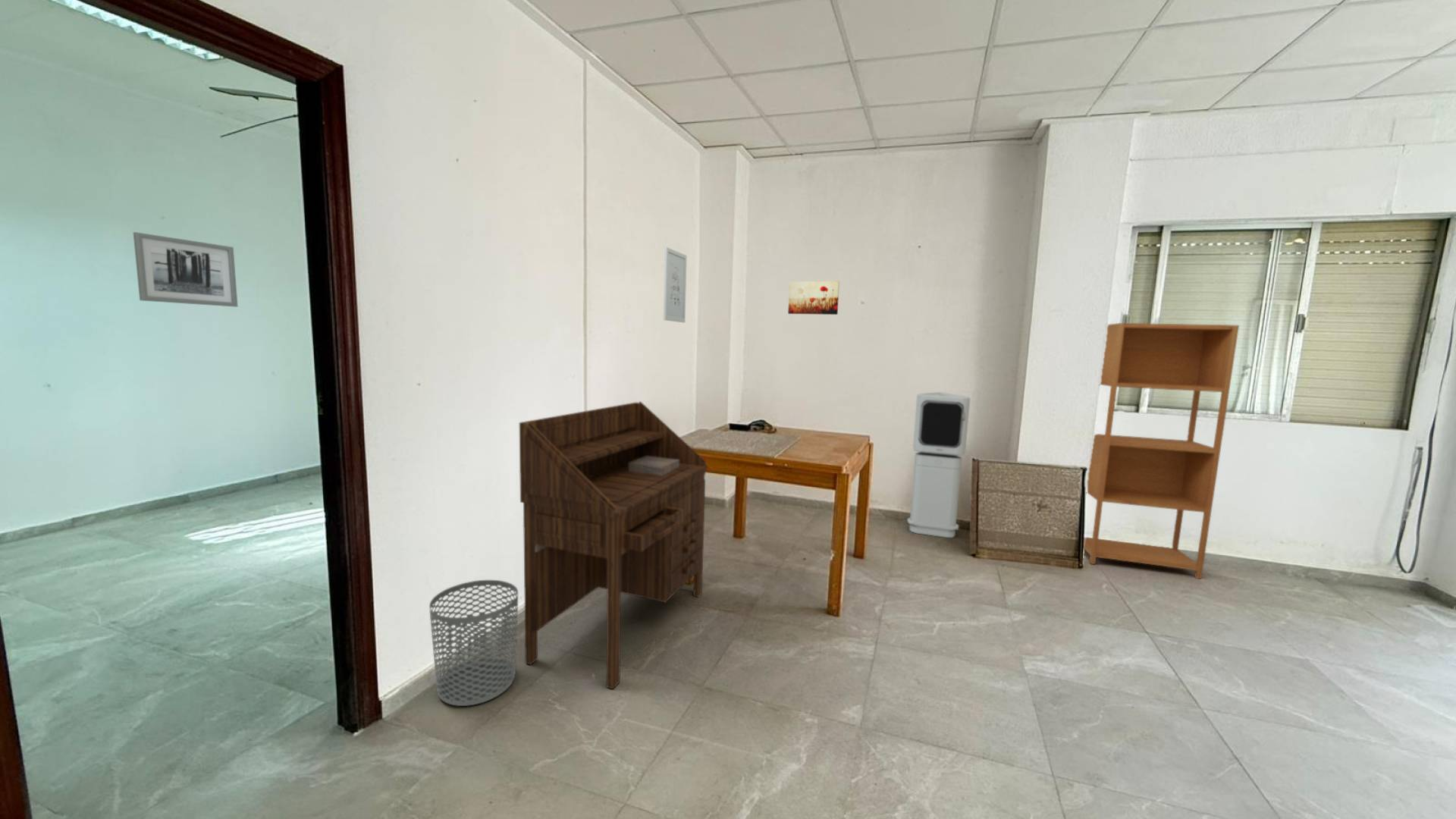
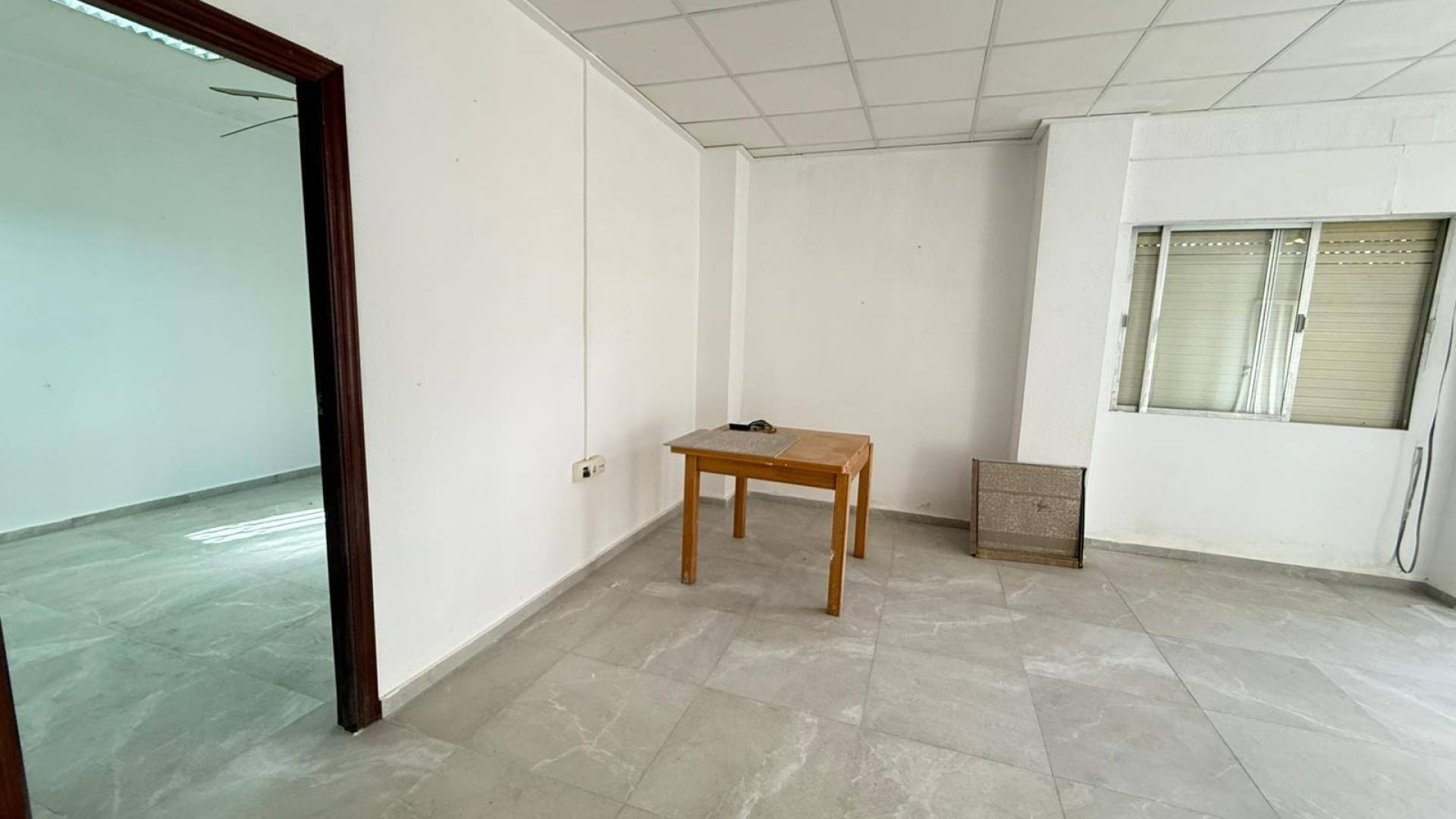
- wall art (675, 287)
- desk (635, 522)
- bookcase (1148, 446)
- wall art (189, 272)
- waste bin (475, 641)
- air purifier (937, 462)
- wall art (813, 297)
